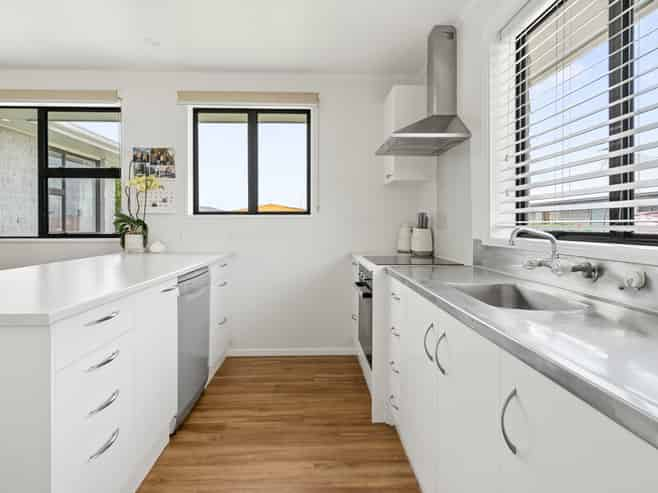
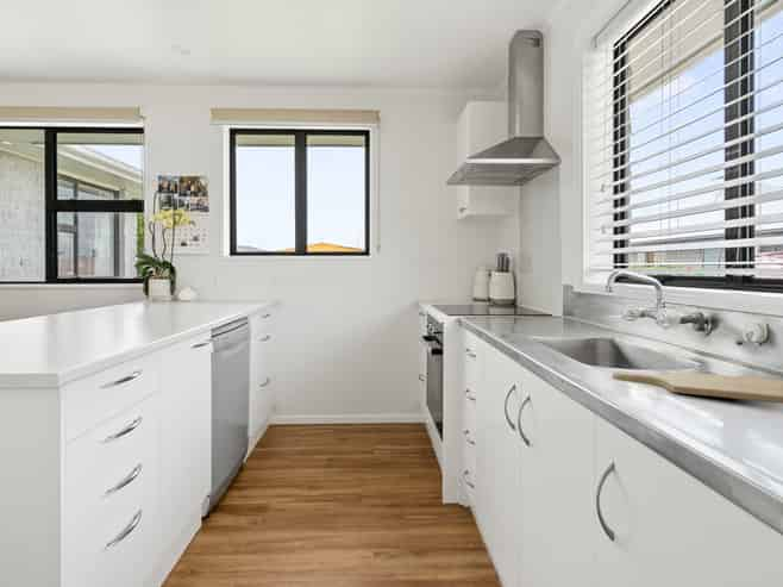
+ chopping board (719, 385)
